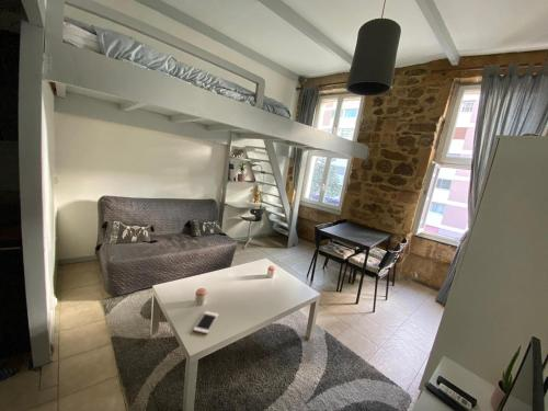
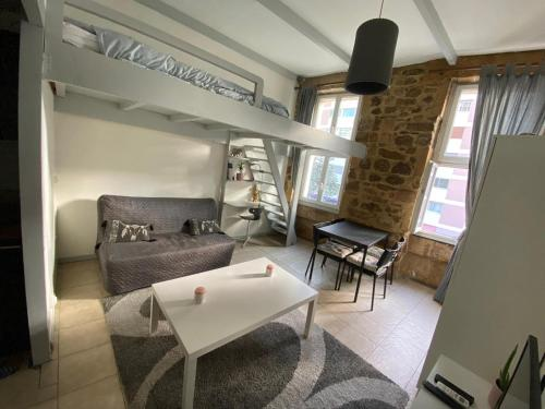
- cell phone (206, 321)
